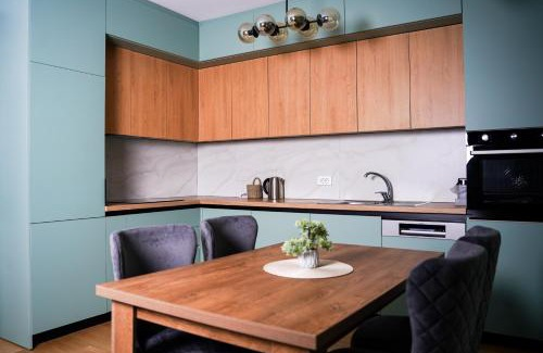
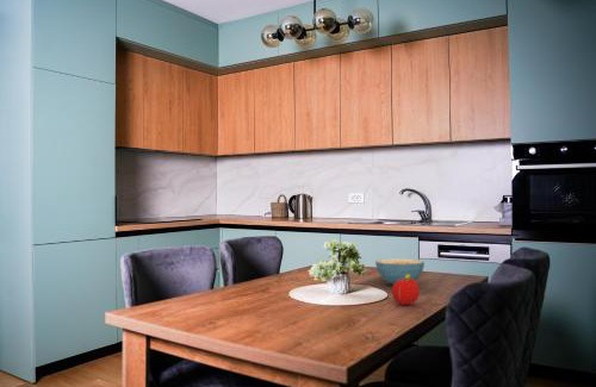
+ fruit (405, 289)
+ cereal bowl (399, 273)
